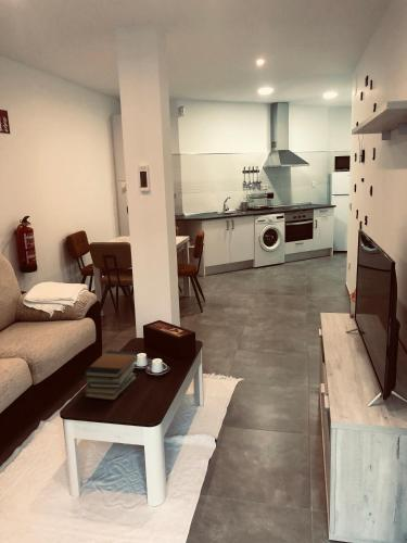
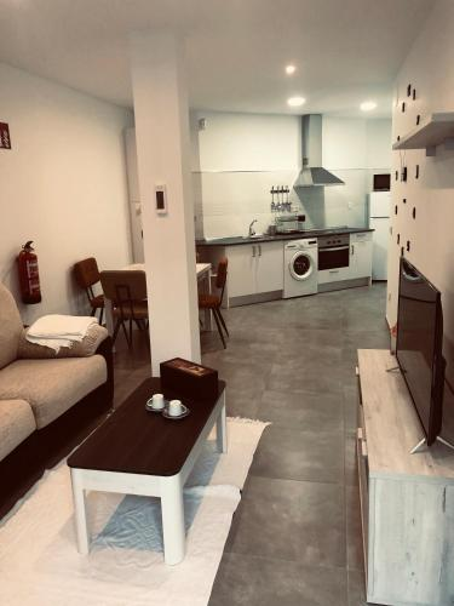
- book stack (112, 374)
